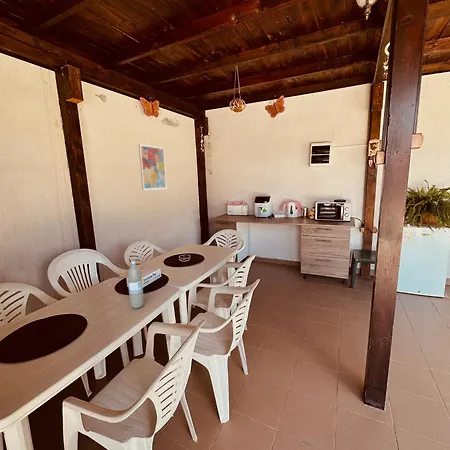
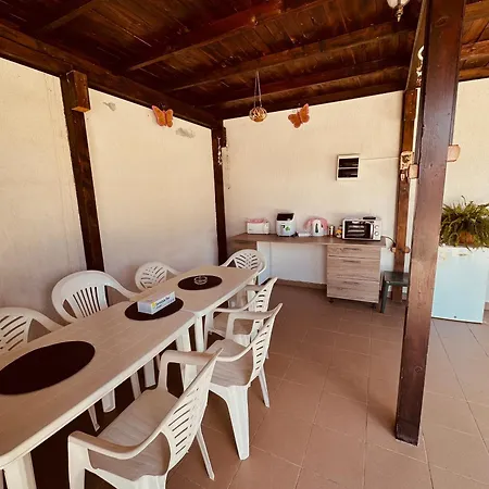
- water bottle (135, 284)
- wall art (153, 168)
